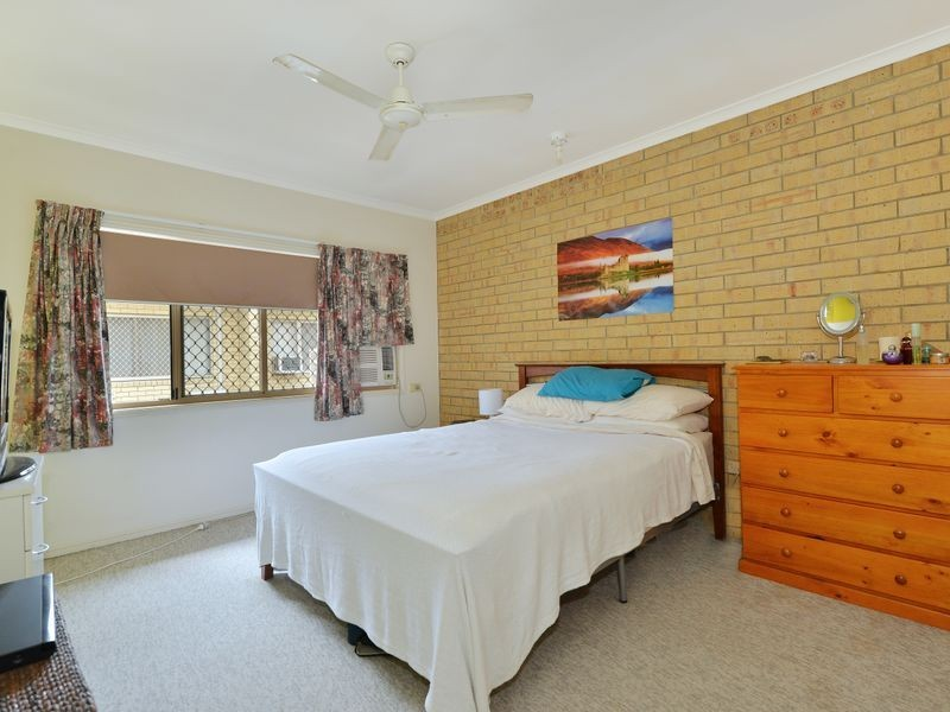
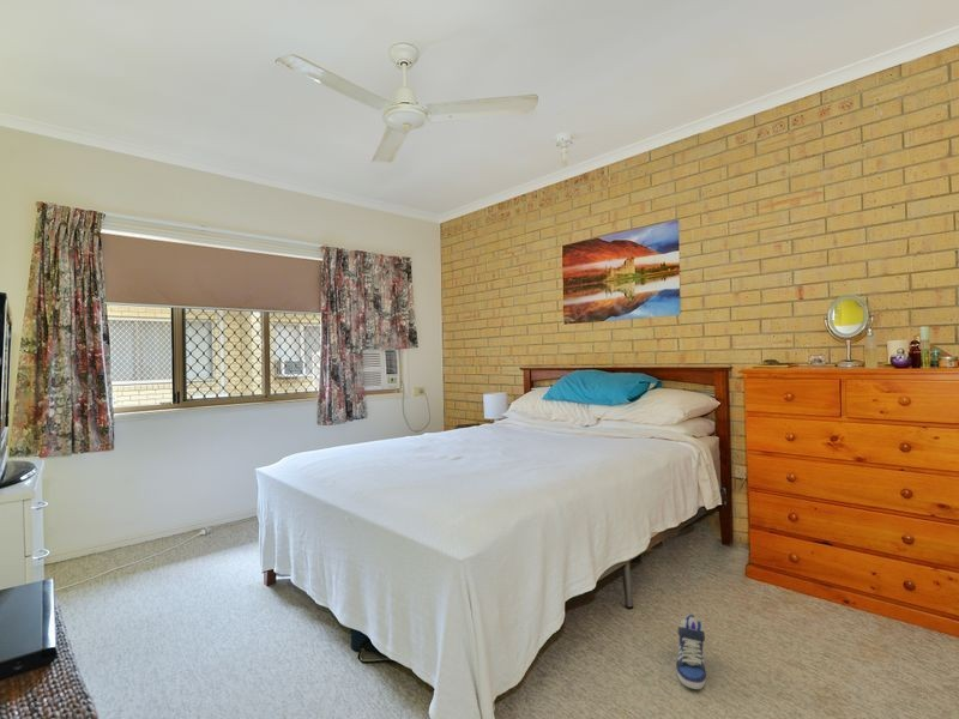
+ sneaker (689, 645)
